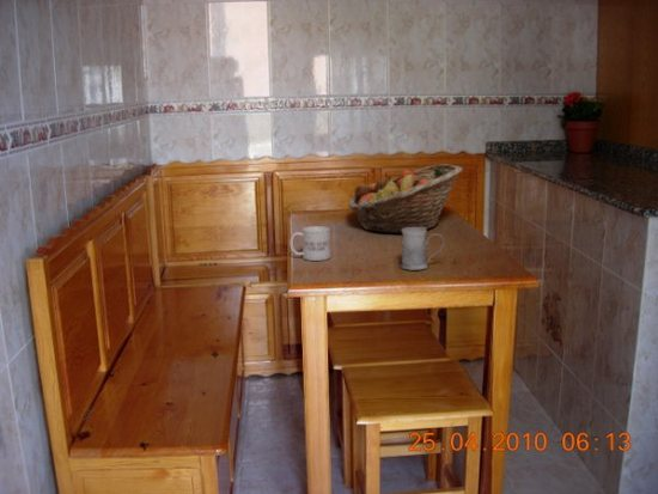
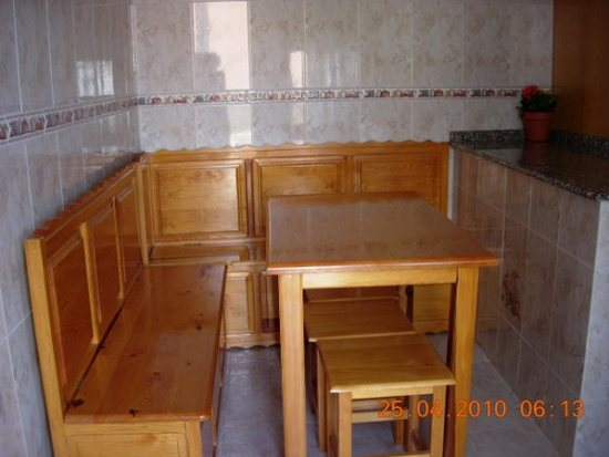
- fruit basket (403, 195)
- mug (421, 248)
- mug (310, 243)
